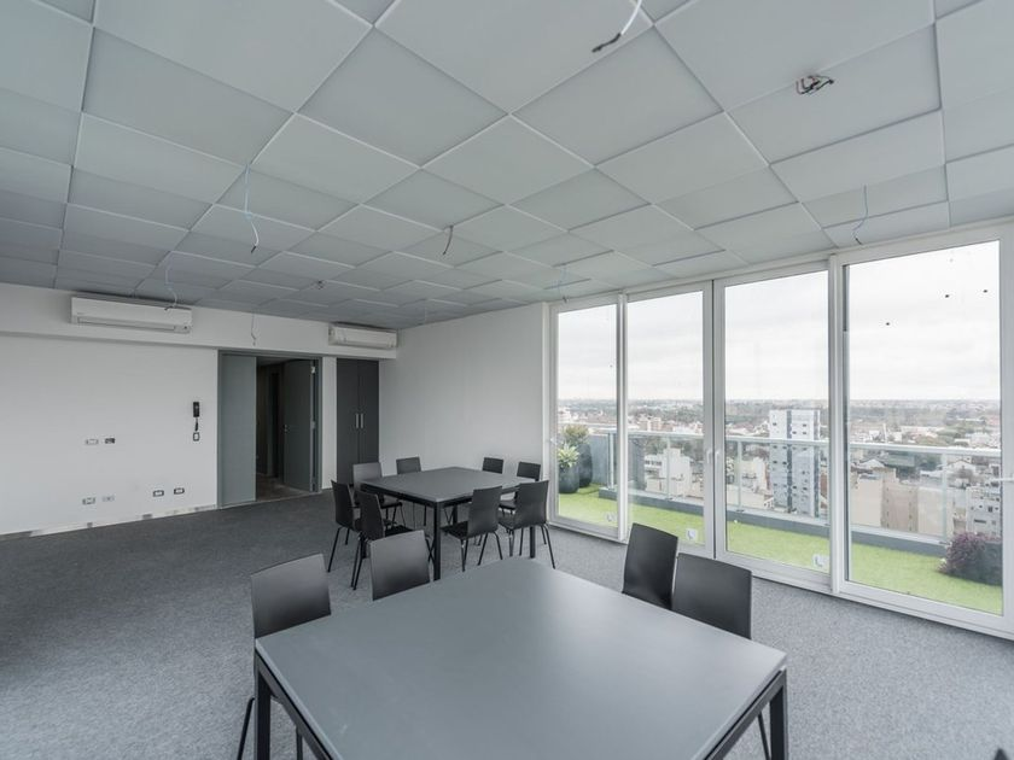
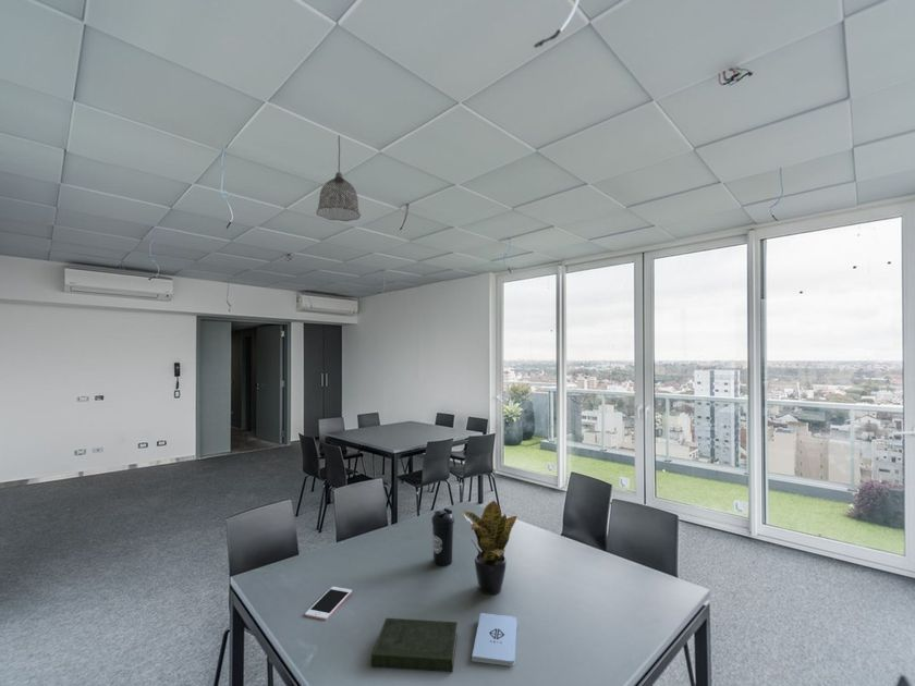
+ water bottle (442, 536)
+ notepad (496, 637)
+ cell phone (329, 602)
+ potted plant (488, 544)
+ pendant lamp (339, 174)
+ book (416, 644)
